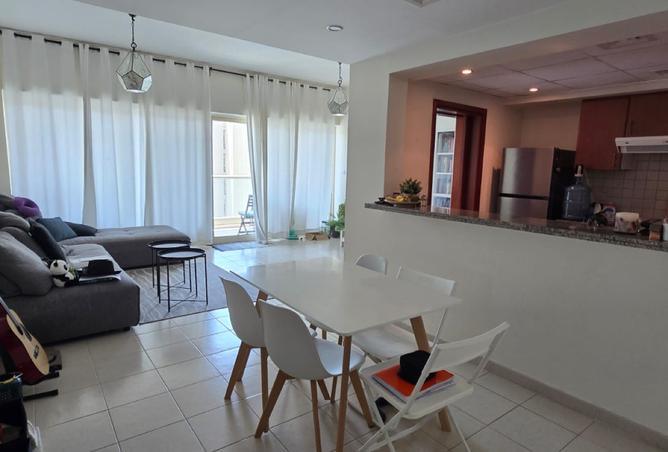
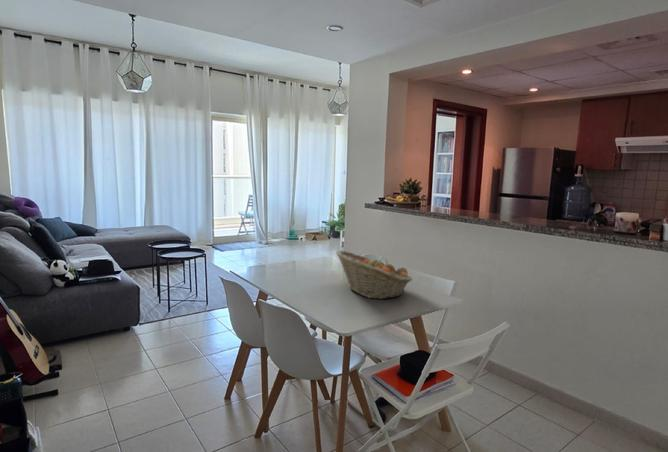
+ fruit basket (372, 271)
